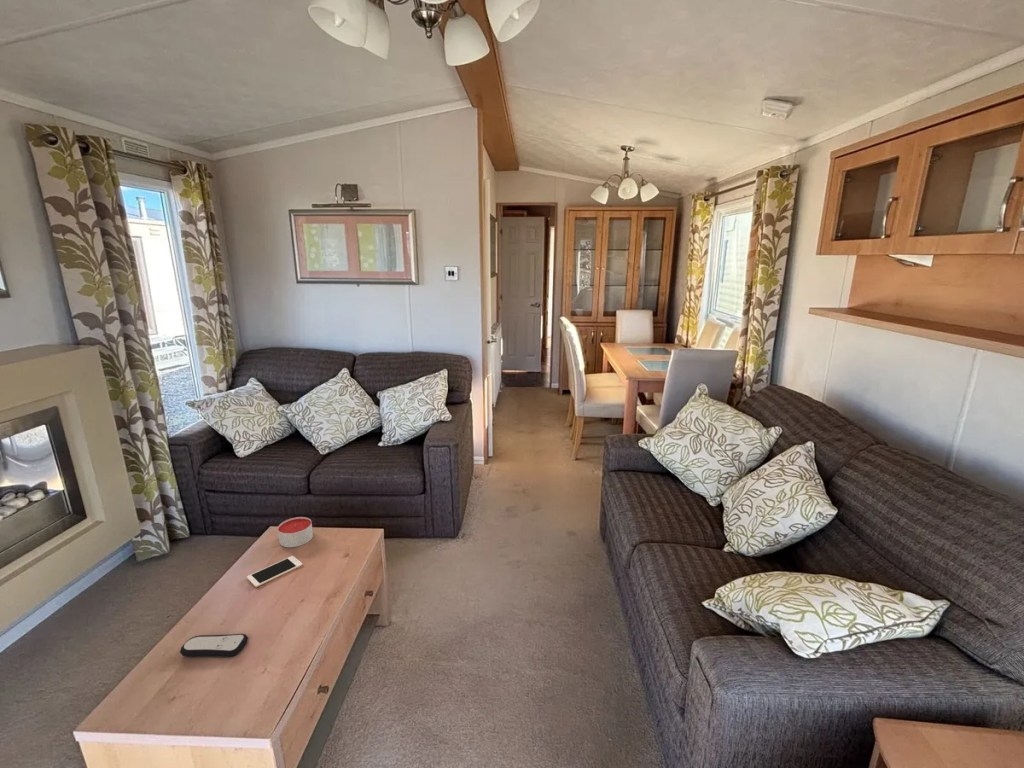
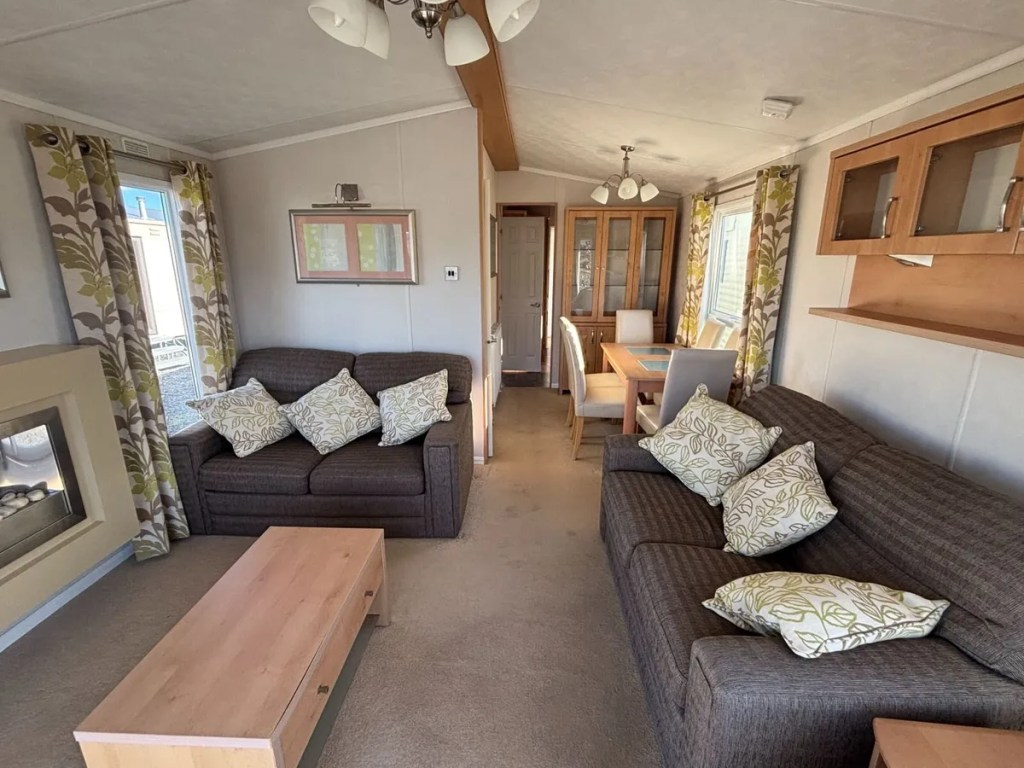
- remote control (213, 645)
- cell phone (275, 570)
- candle (295, 531)
